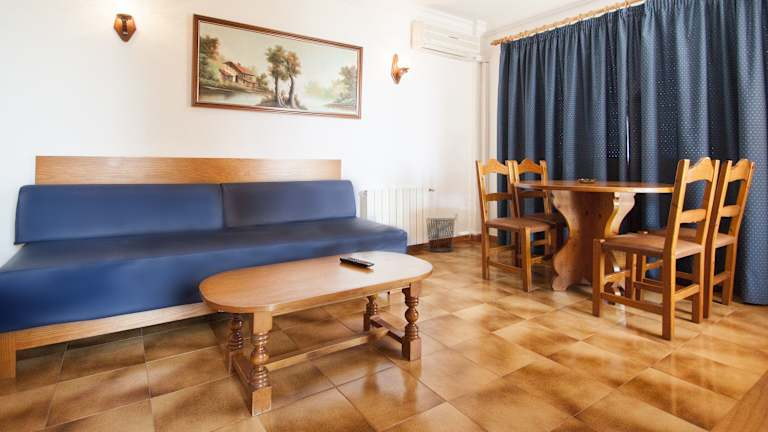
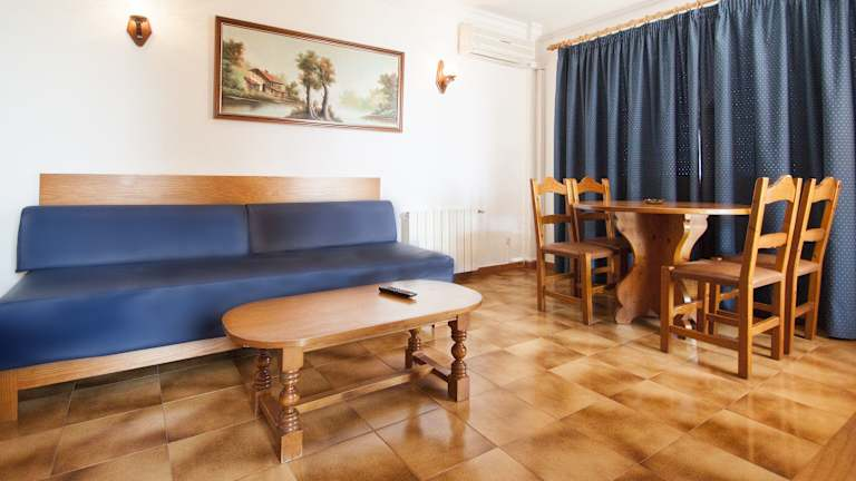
- waste bin (441, 234)
